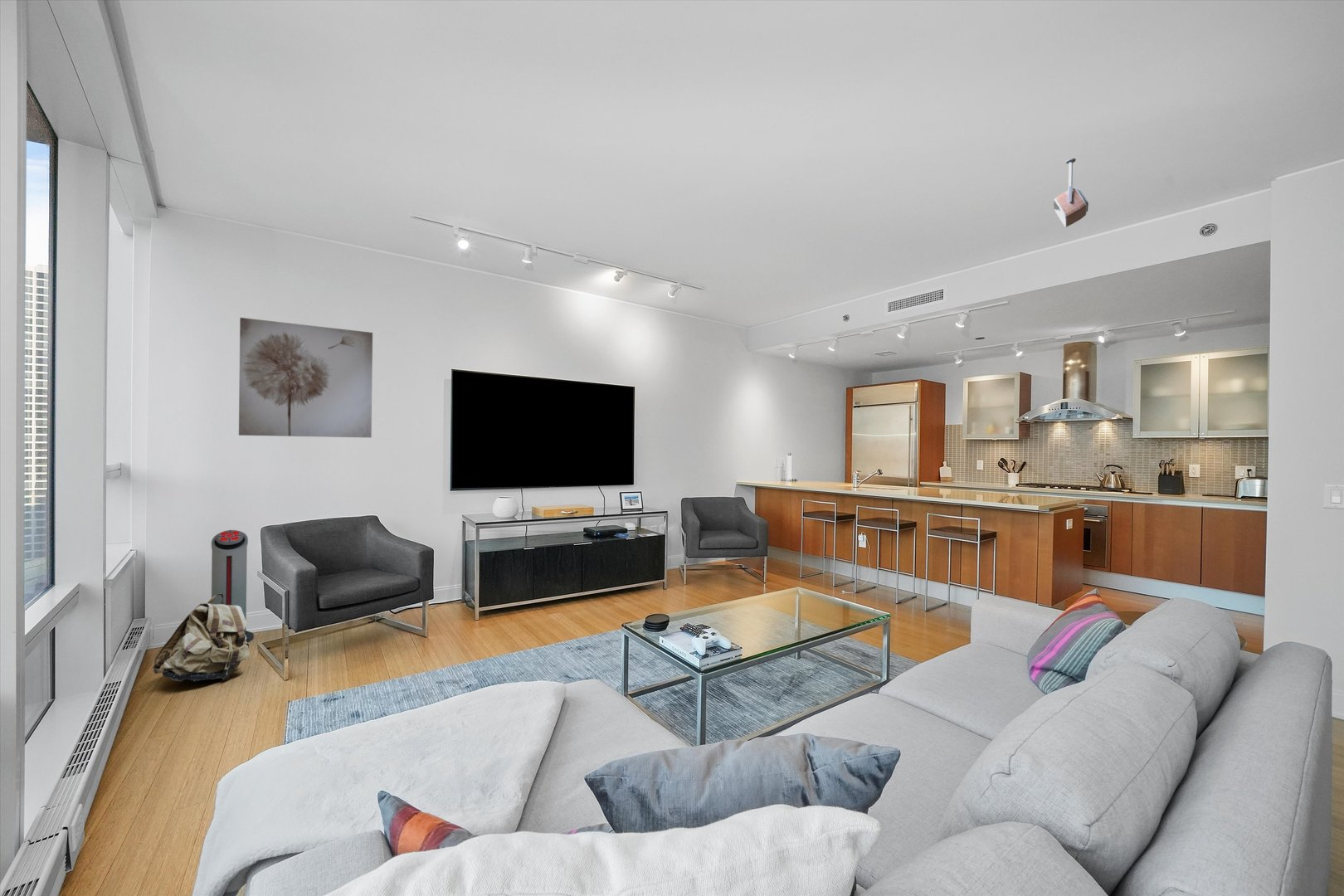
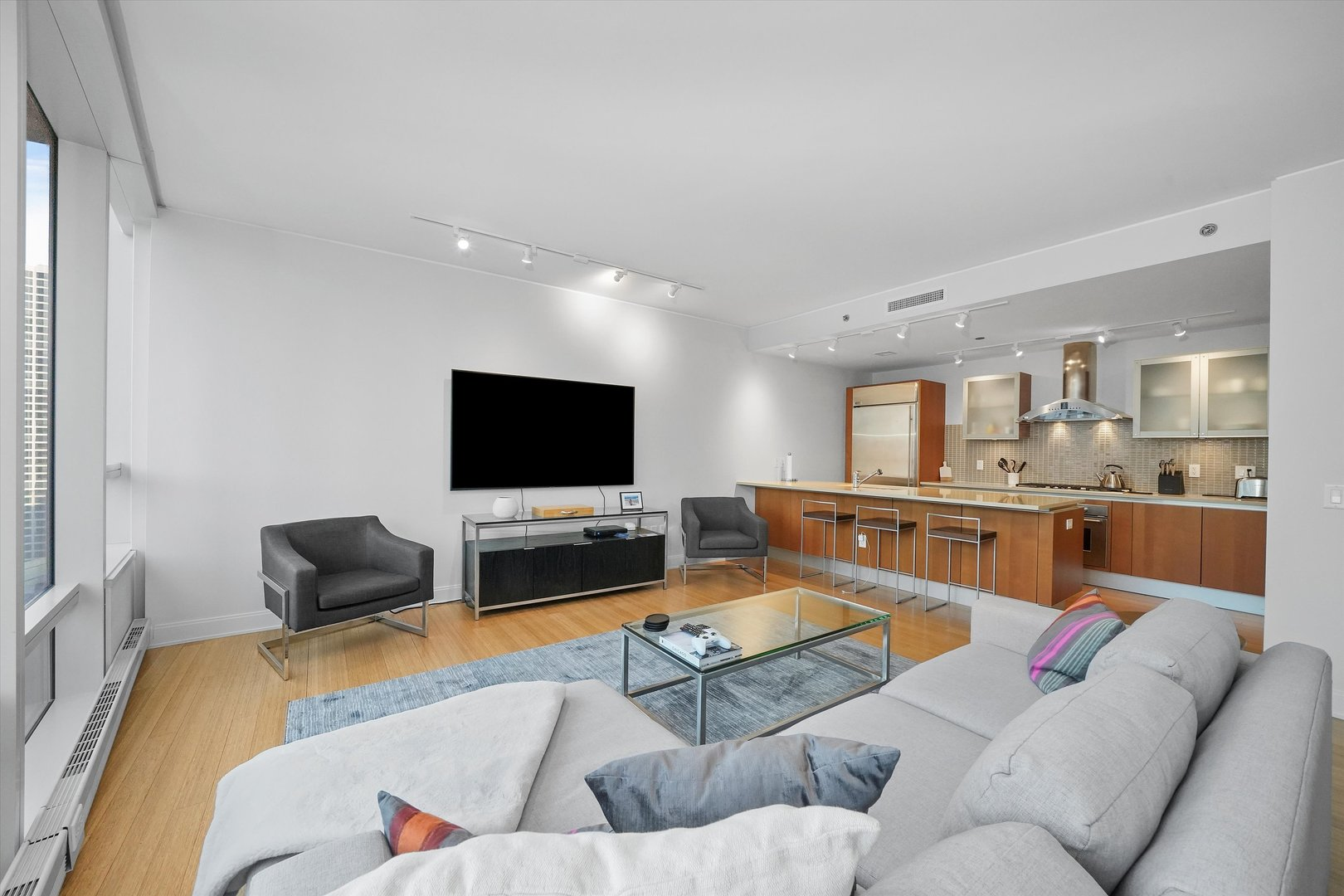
- pendant light (1070, 191)
- air purifier (229, 586)
- backpack (202, 639)
- wall art (309, 381)
